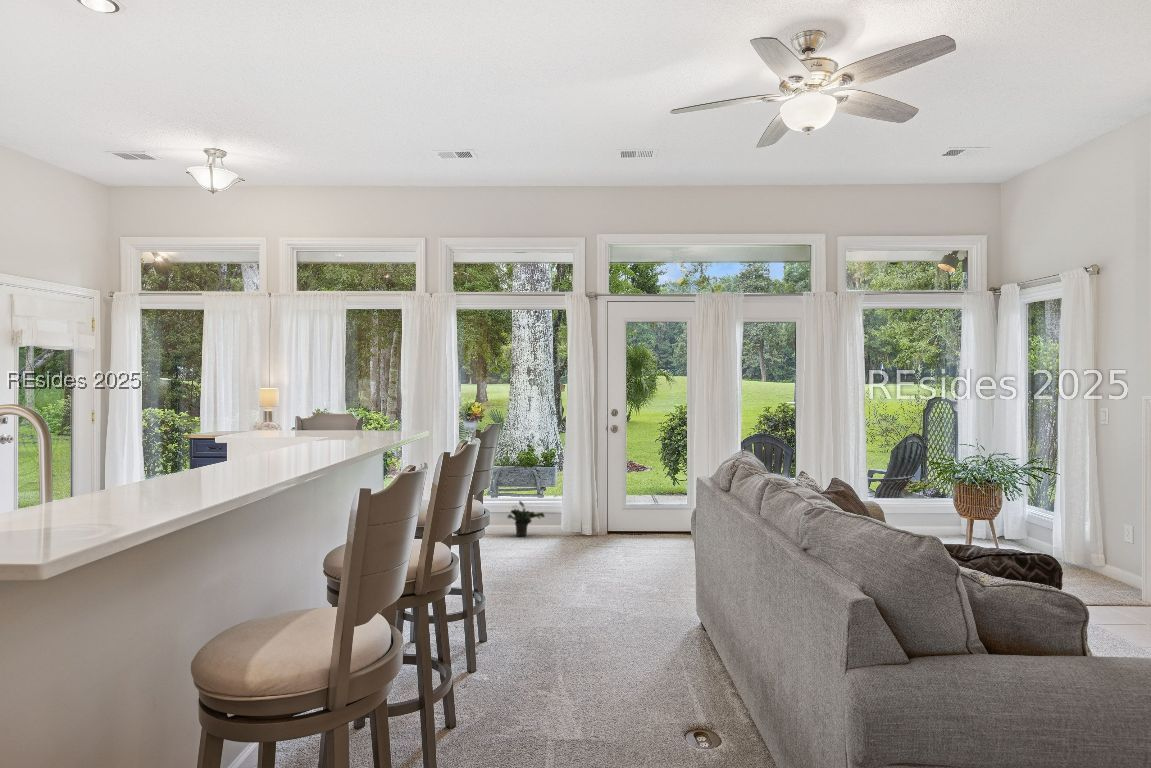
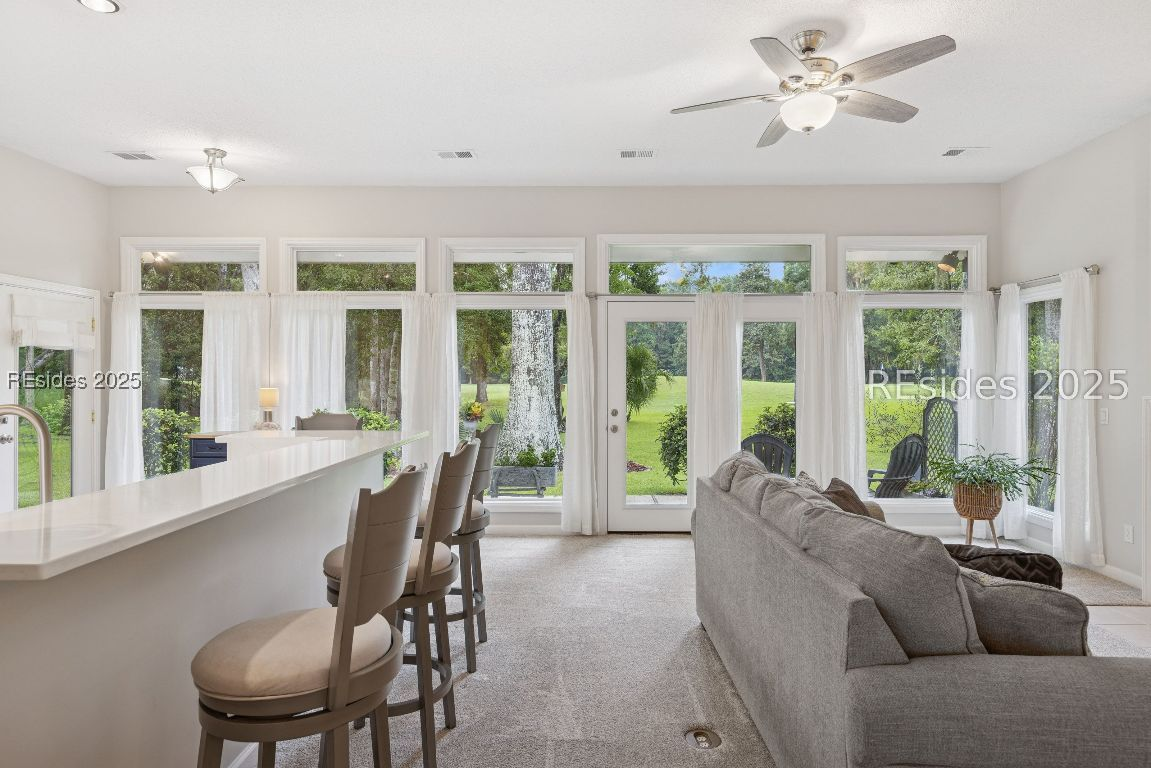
- potted plant (525, 518)
